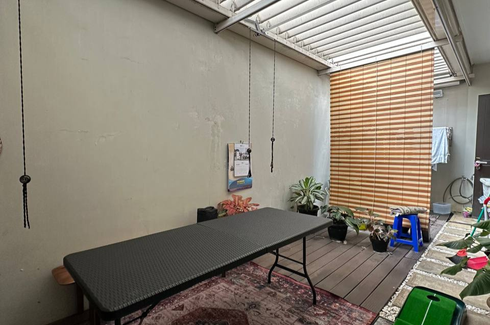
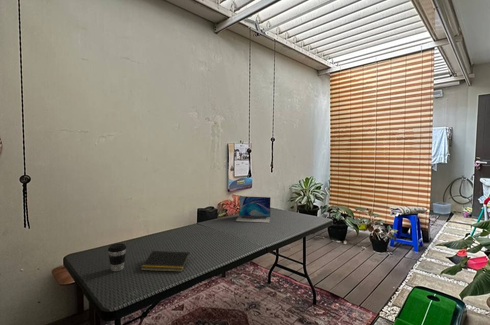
+ coffee cup (117, 257)
+ notepad (166, 260)
+ laptop (253, 208)
